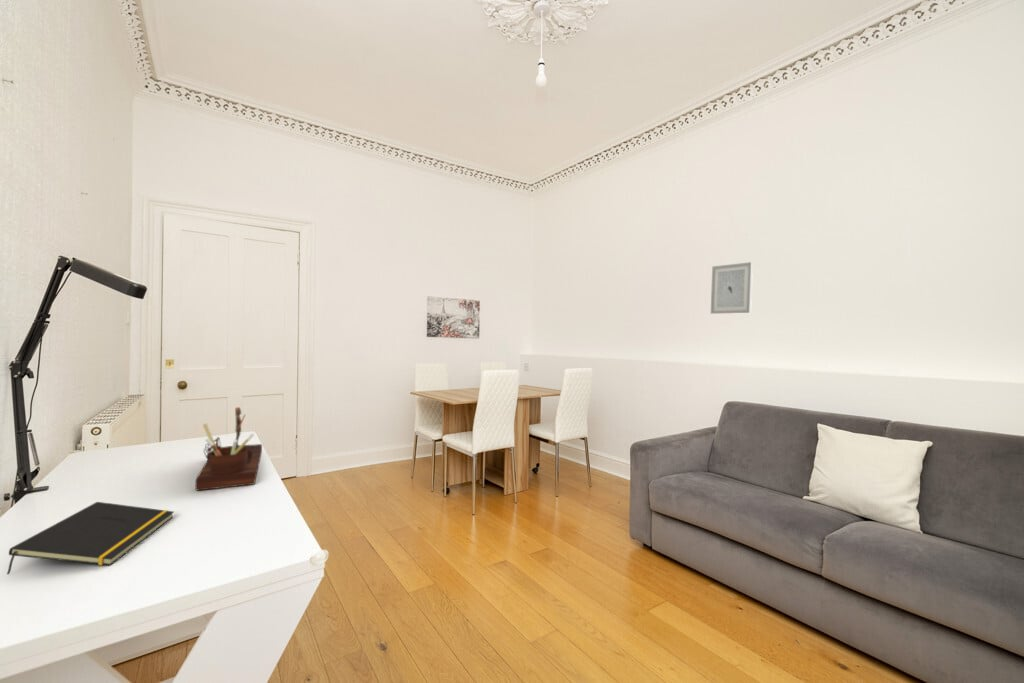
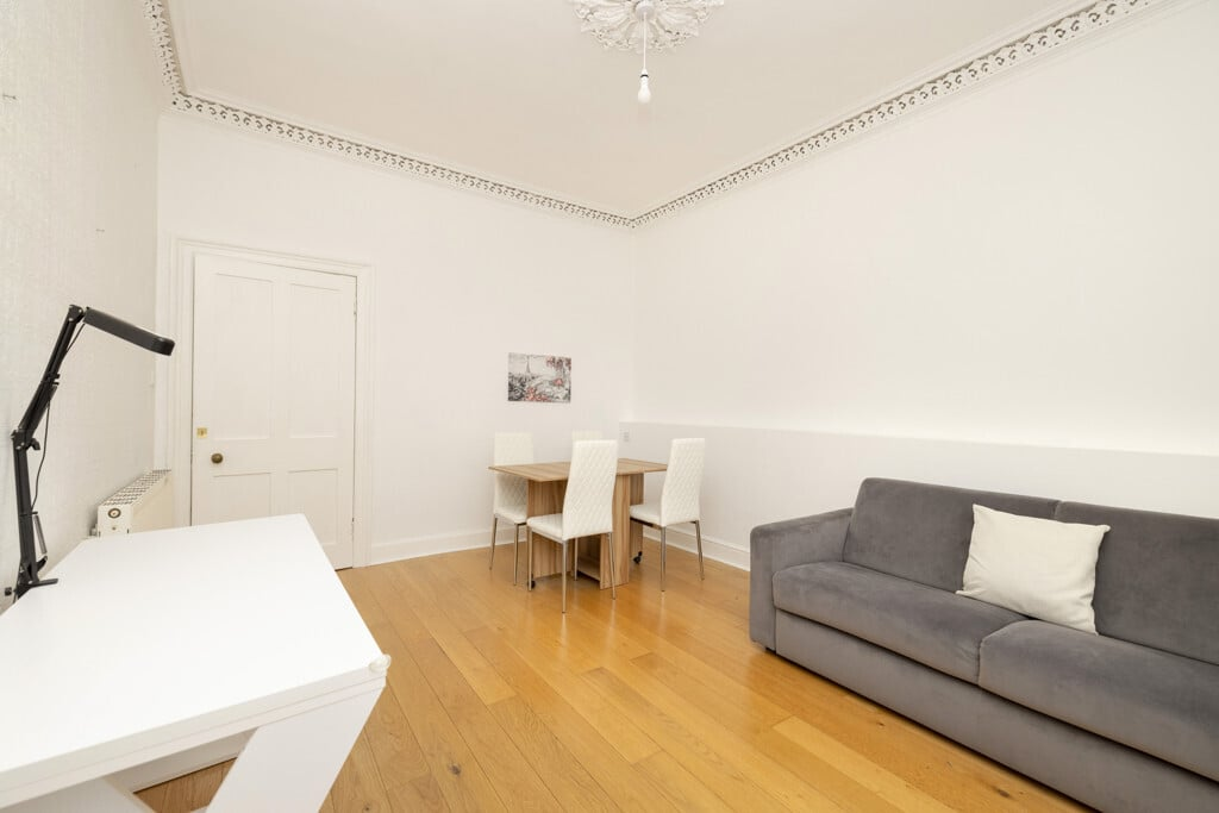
- notepad (102, 530)
- desk organizer (233, 443)
- wall art (731, 289)
